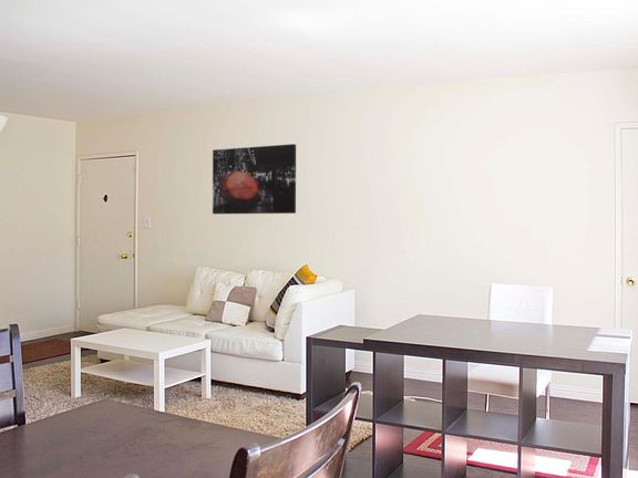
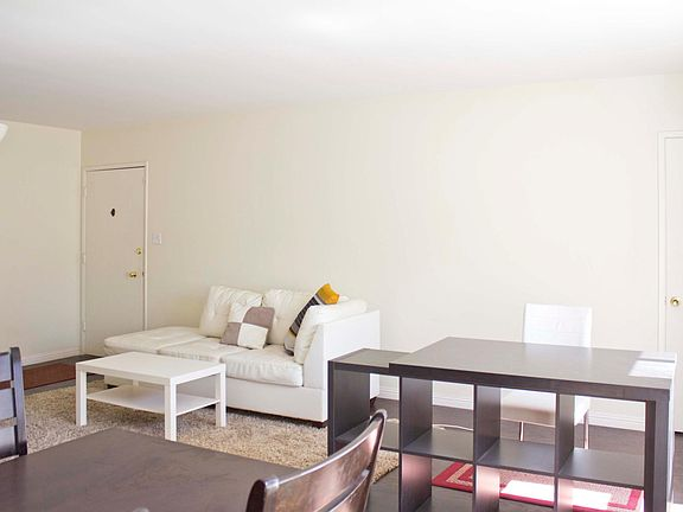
- wall art (253, 180)
